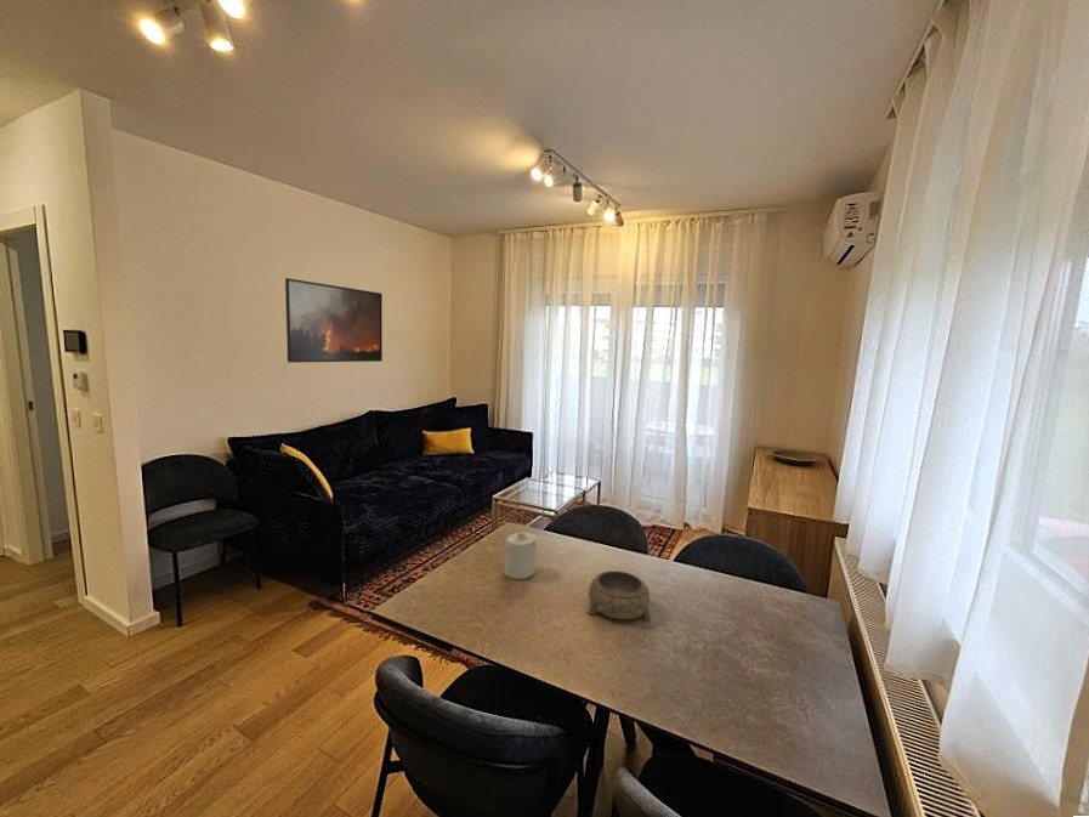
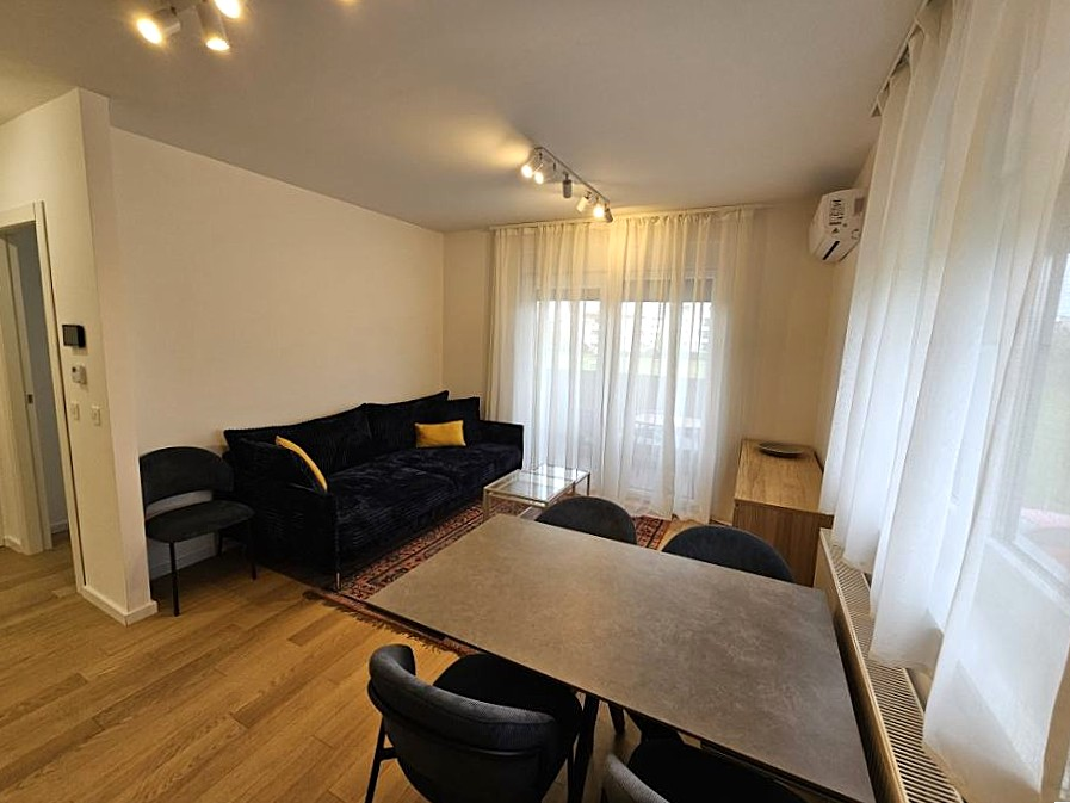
- decorative bowl (617, 595)
- candle (521, 551)
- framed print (339, 324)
